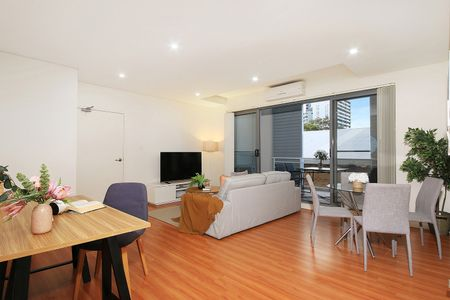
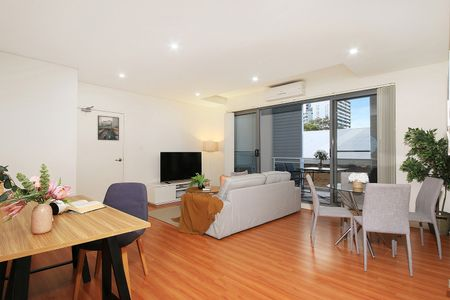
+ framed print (108, 128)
